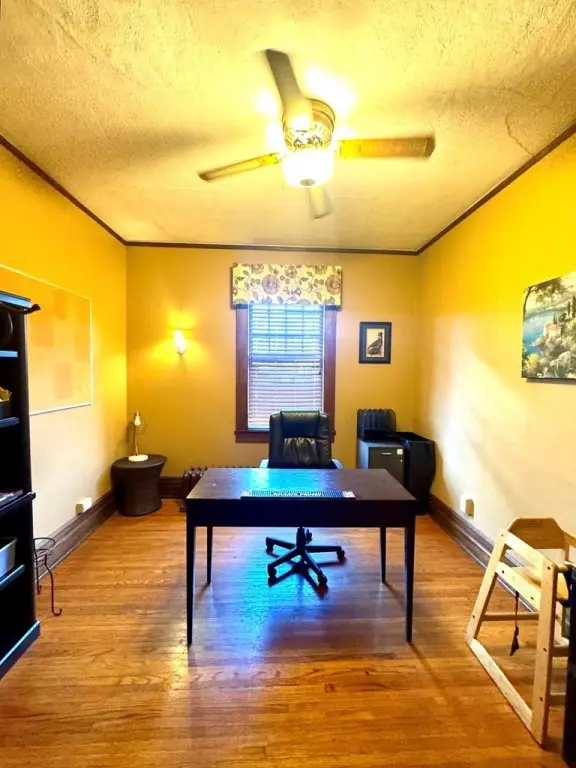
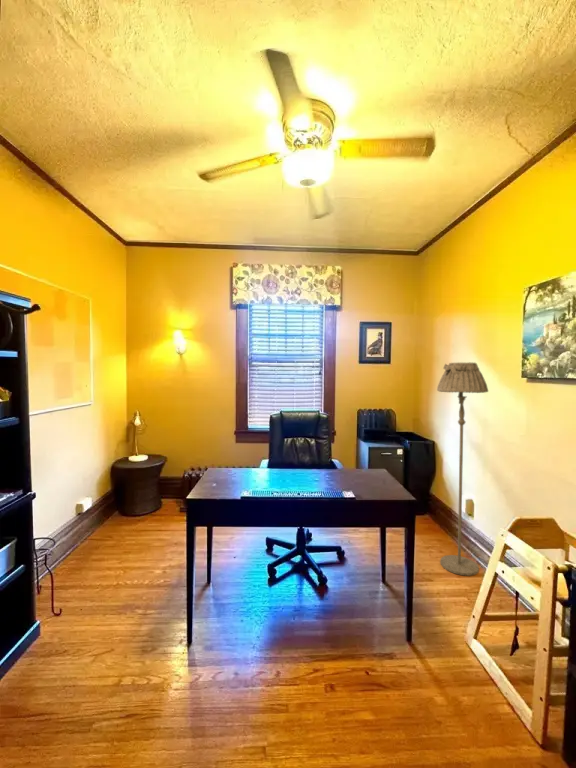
+ floor lamp (460, 464)
